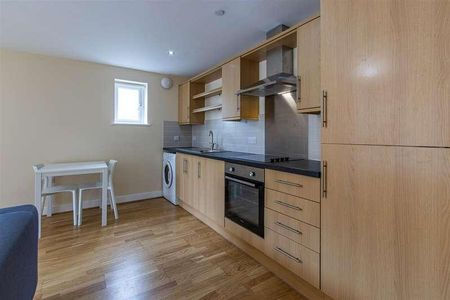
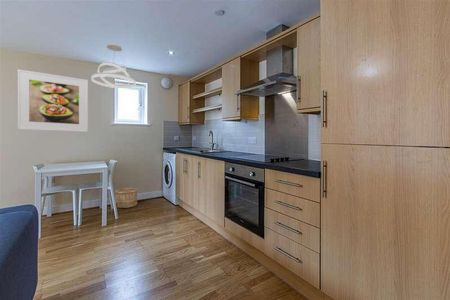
+ wooden bucket (126, 197)
+ pendant light (114, 65)
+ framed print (55, 102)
